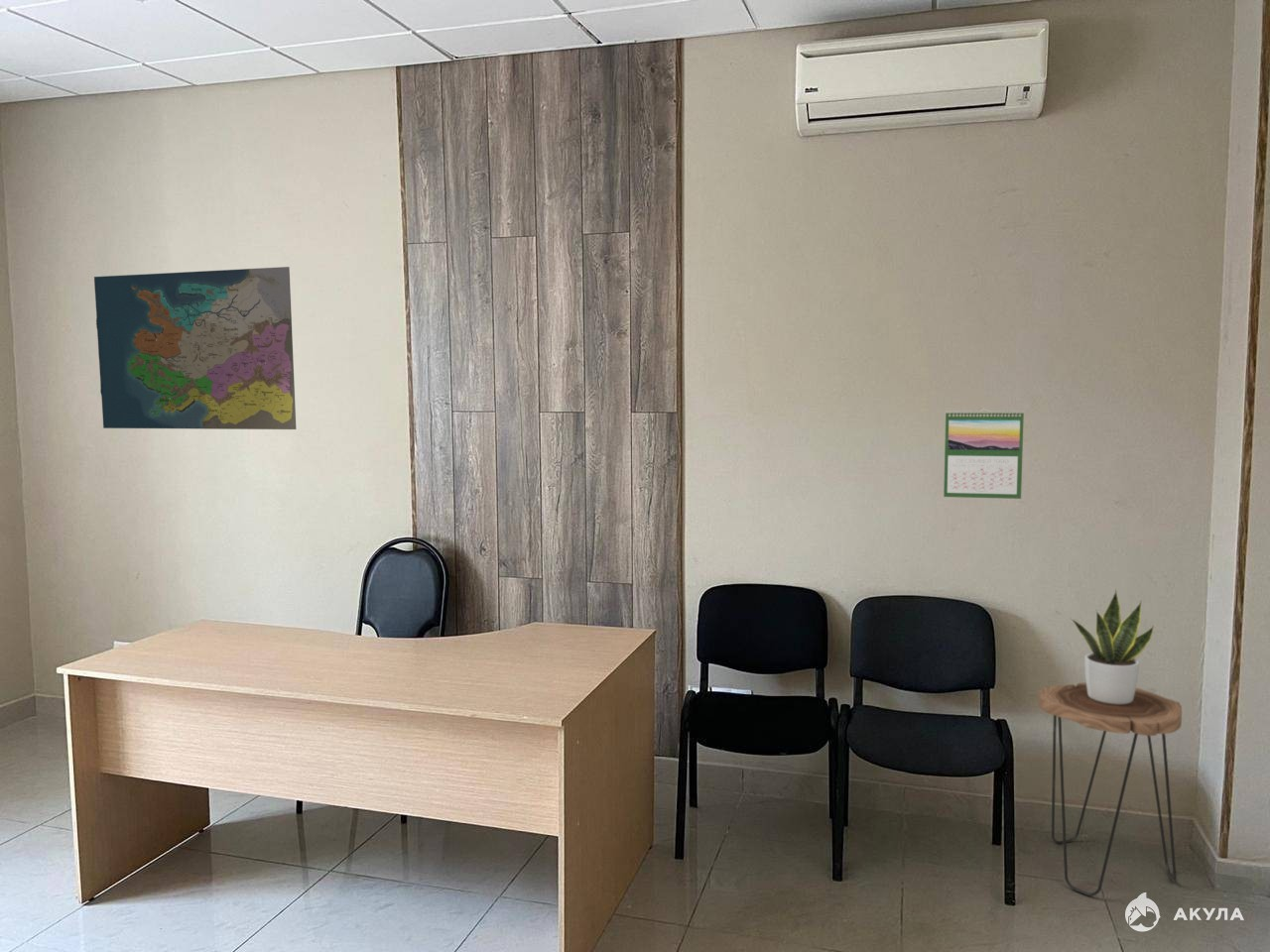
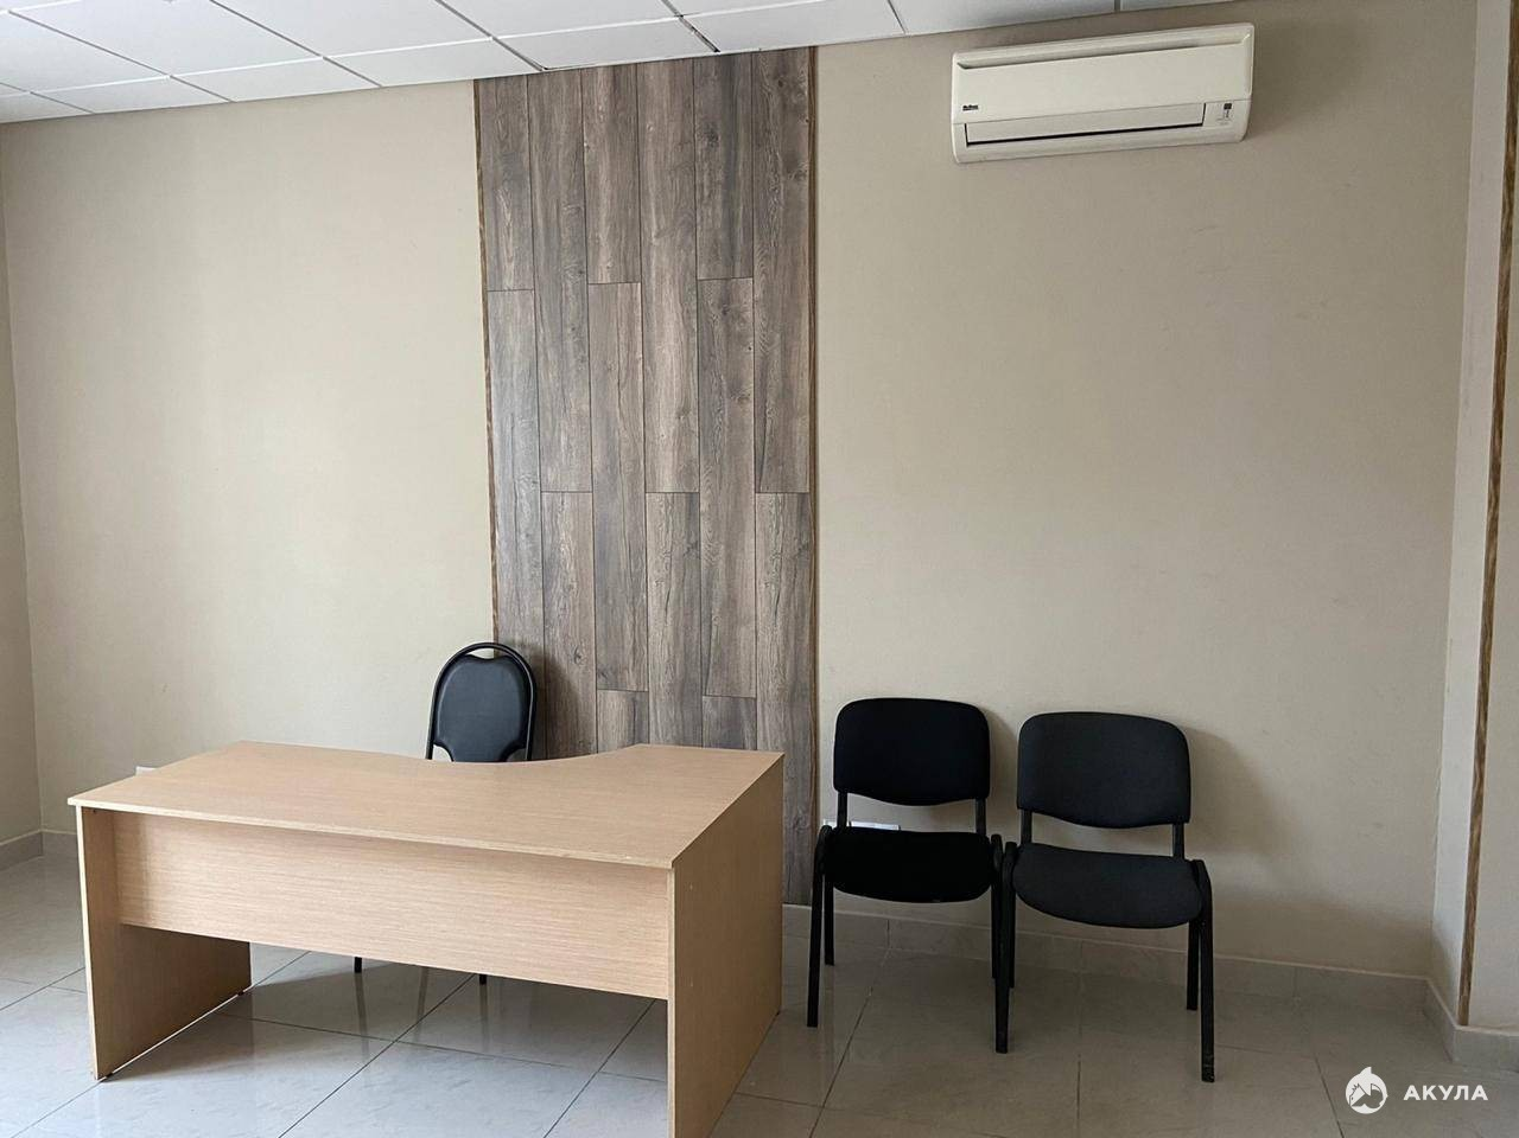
- side table (1092, 780)
- potted plant (1110, 644)
- map (190, 350)
- calendar (982, 453)
